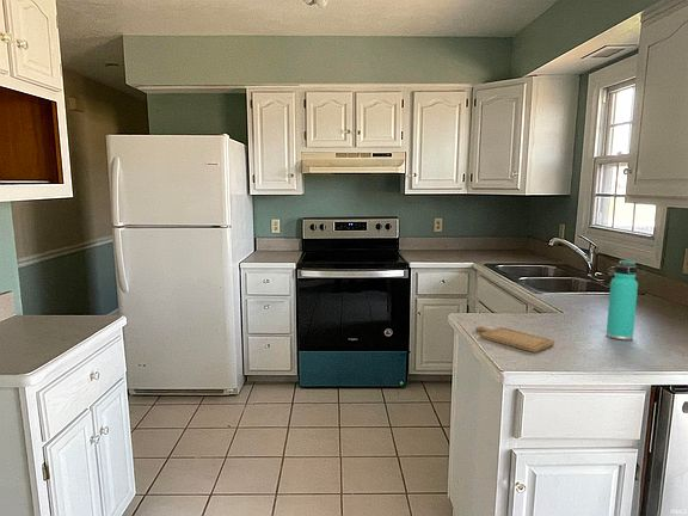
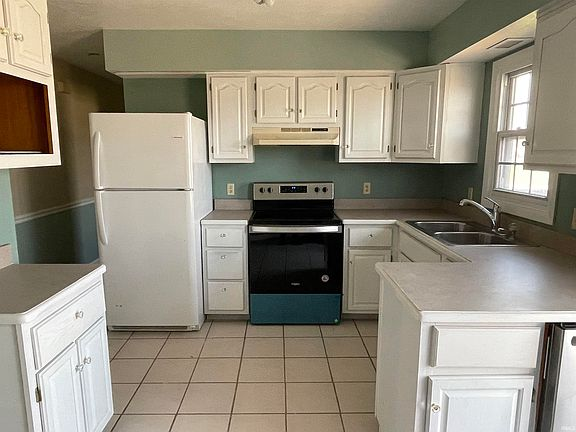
- chopping board (509, 336)
- thermos bottle (622, 299)
